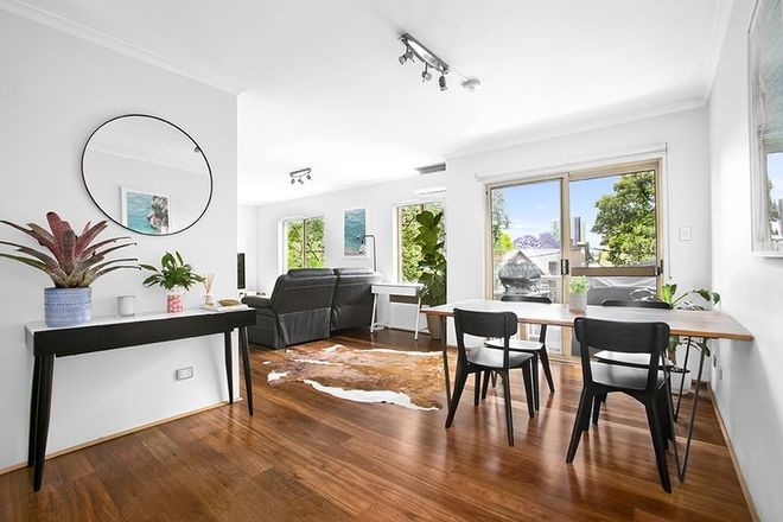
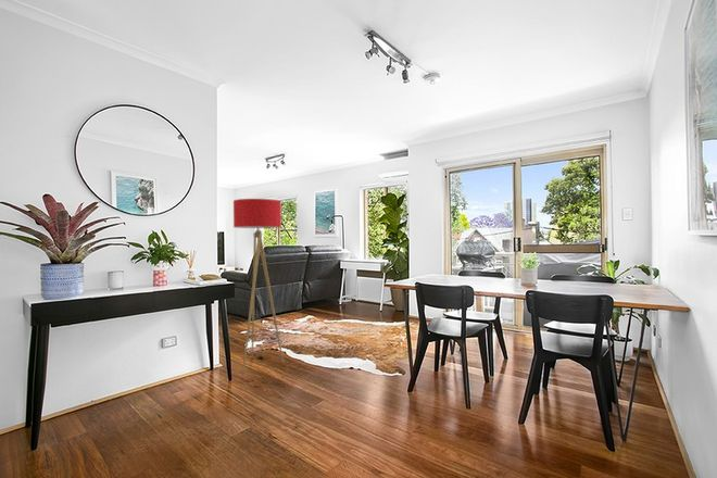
+ floor lamp (259, 282)
